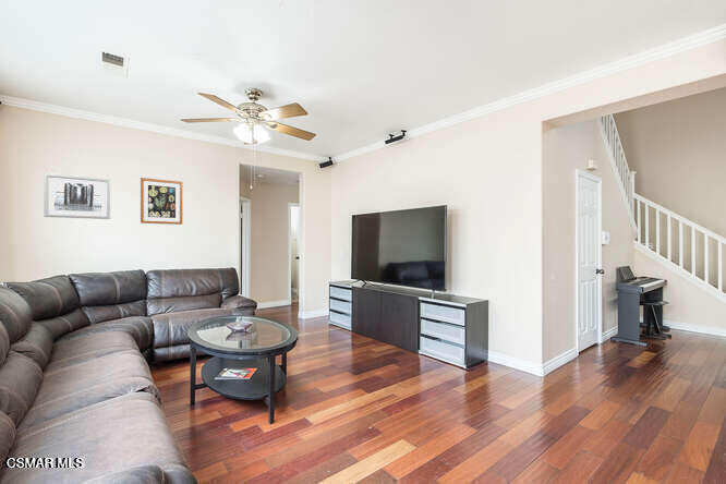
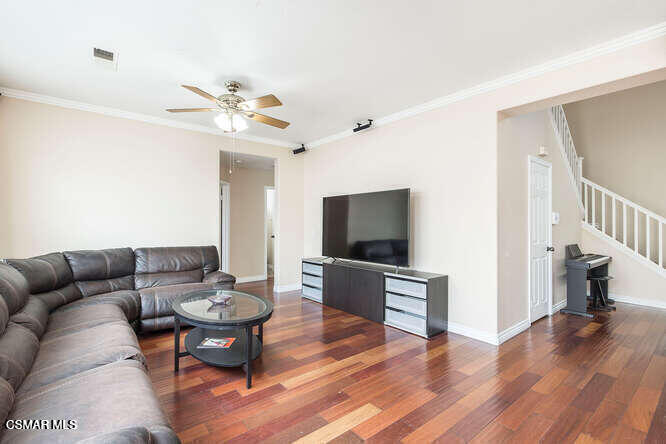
- wall art (78, 196)
- wall art (161, 202)
